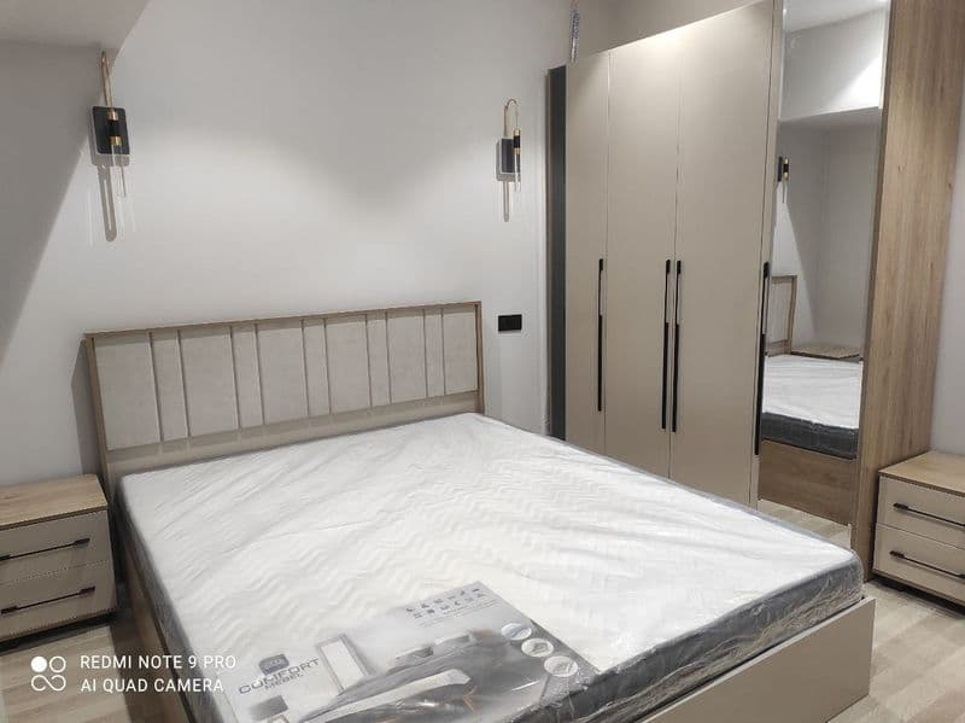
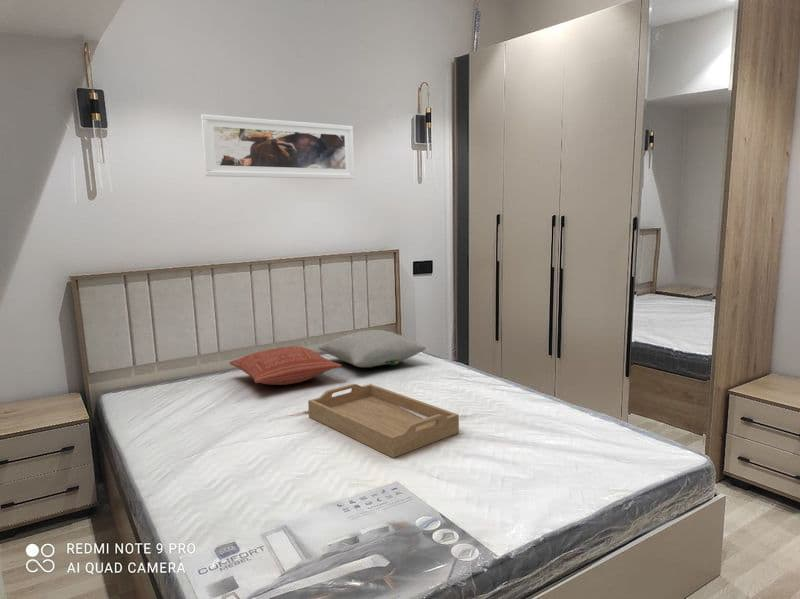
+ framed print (283, 149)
+ pillow (283, 364)
+ pillow (371, 347)
+ serving tray (380, 413)
